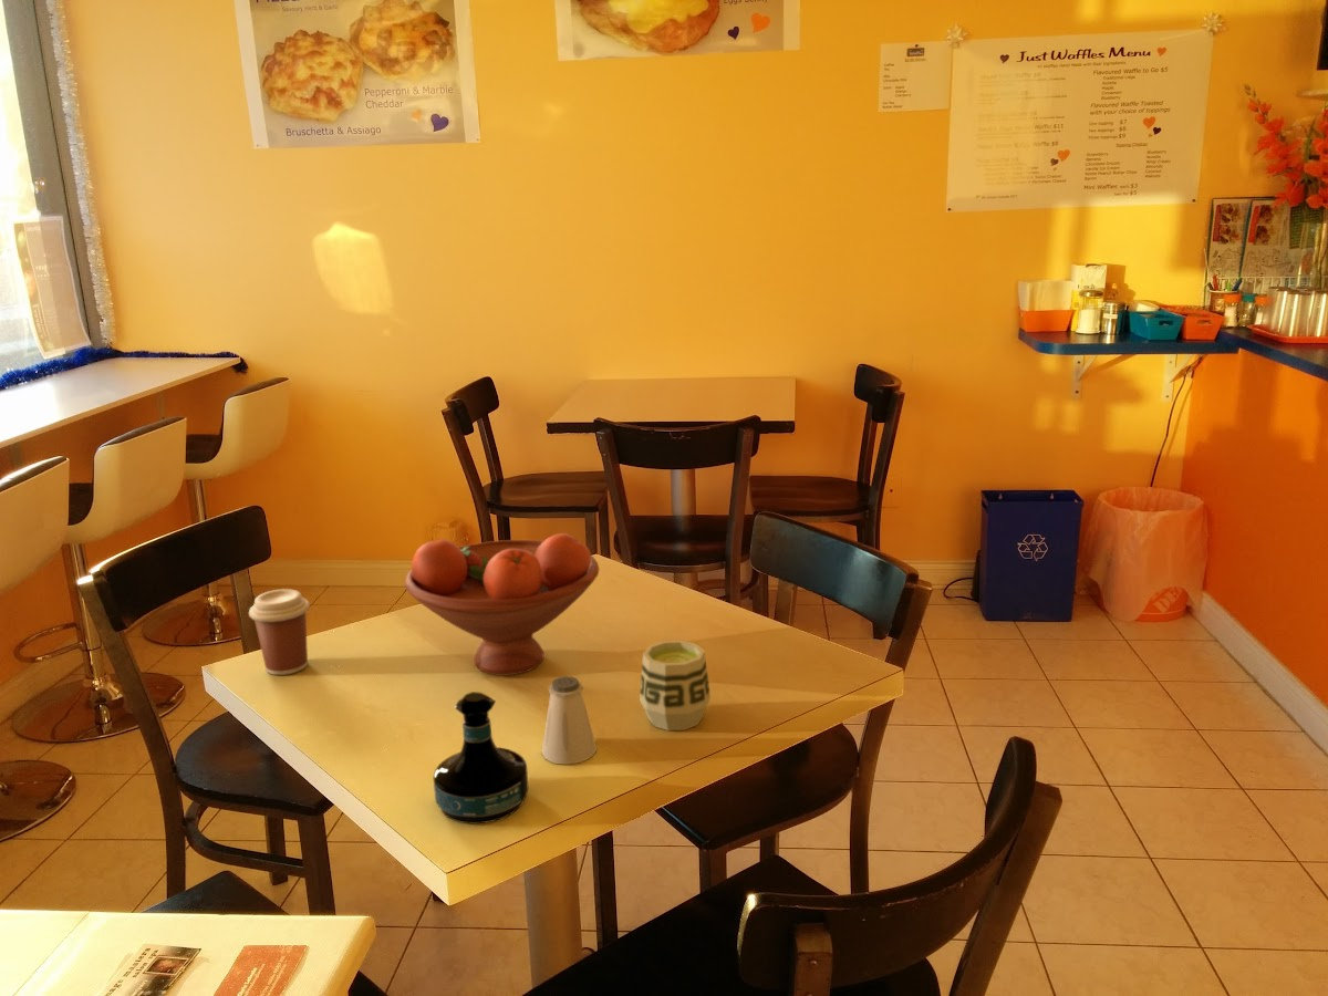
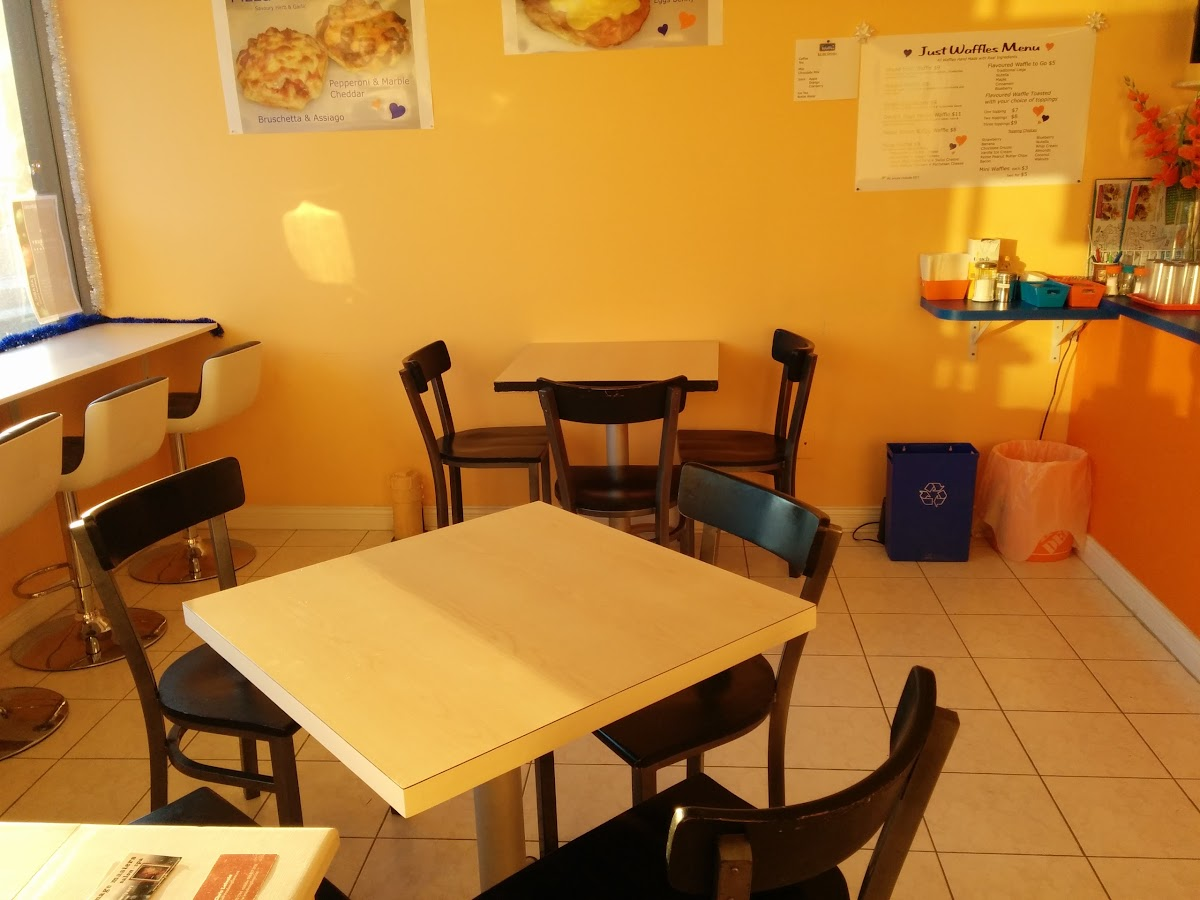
- cup (674, 685)
- fruit bowl (505, 598)
- tequila bottle (478, 749)
- coffee cup (282, 631)
- saltshaker (567, 716)
